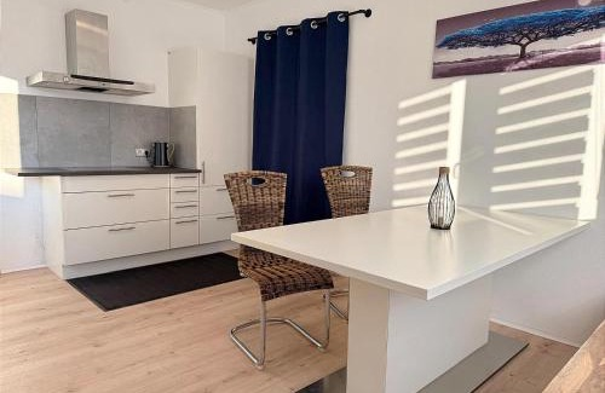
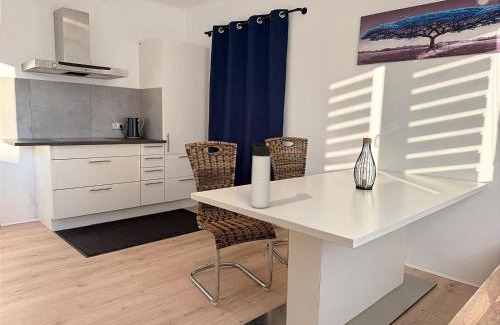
+ thermos bottle (259, 174)
